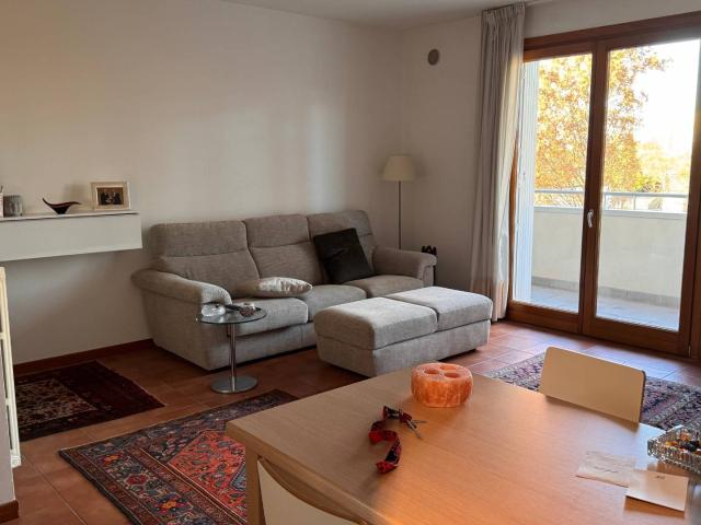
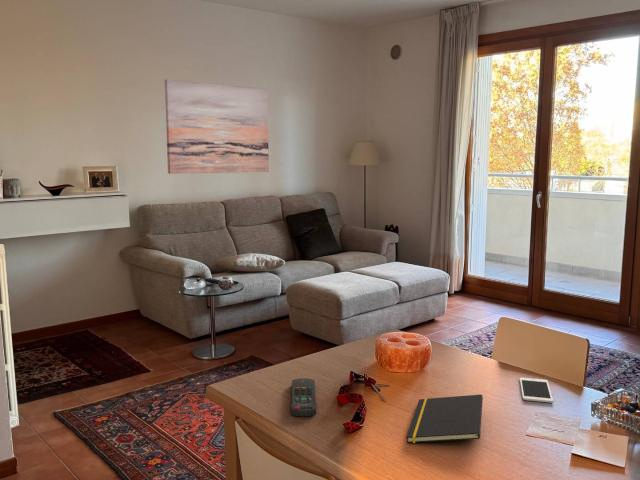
+ cell phone (535, 389)
+ notepad (446, 417)
+ wall art (220, 129)
+ remote control (303, 395)
